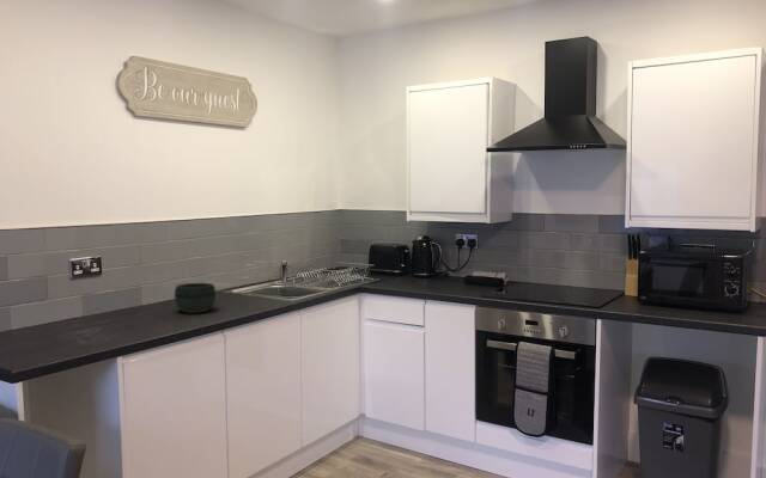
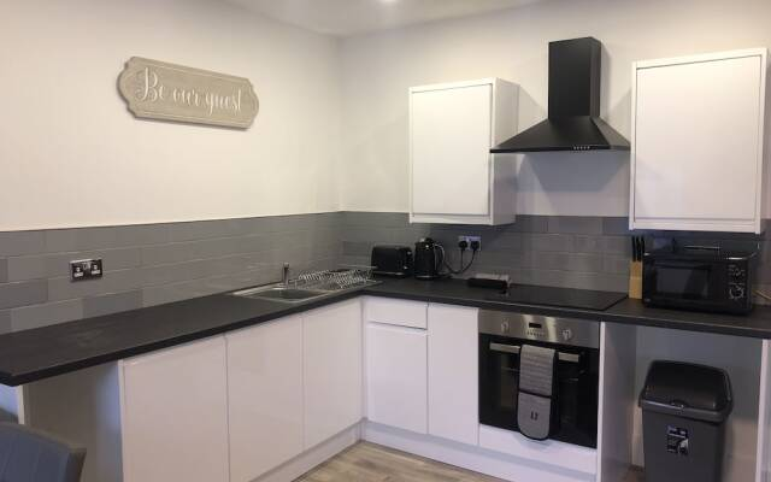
- bowl (195, 298)
